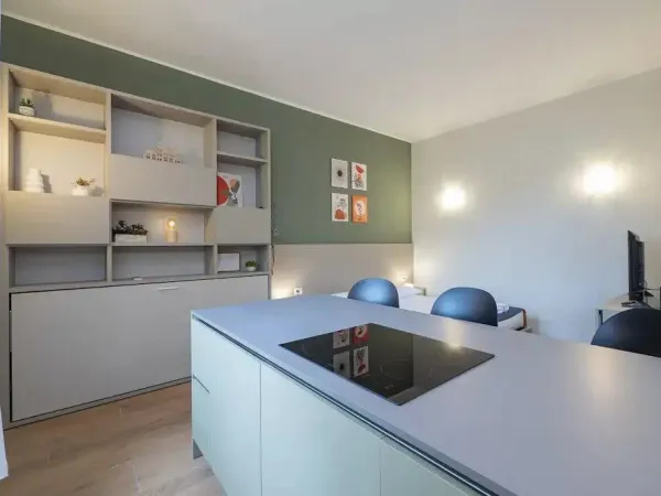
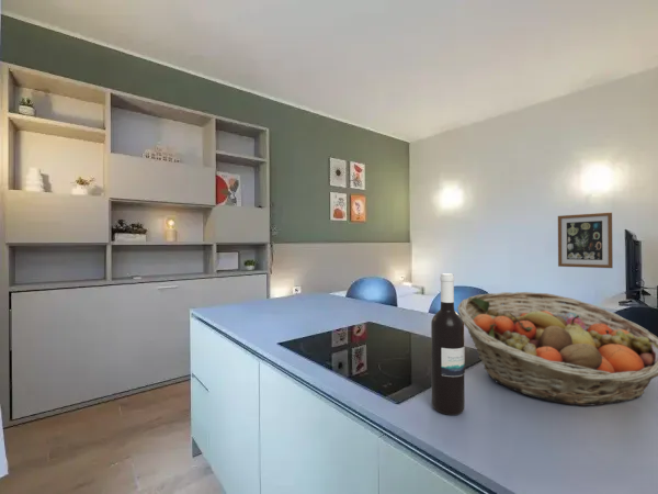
+ wall art (583, 240)
+ wine bottle (447, 340)
+ fruit basket (553, 339)
